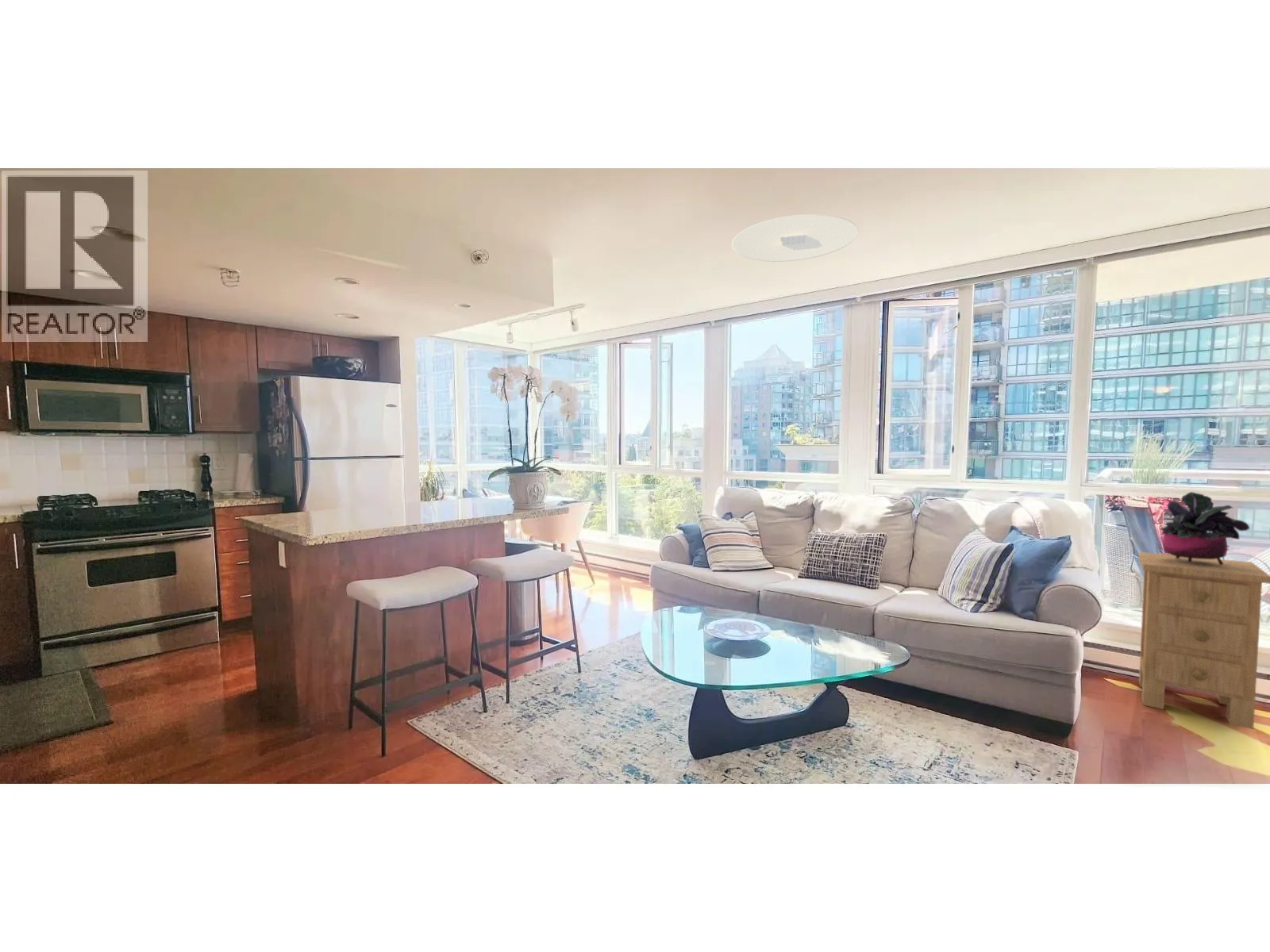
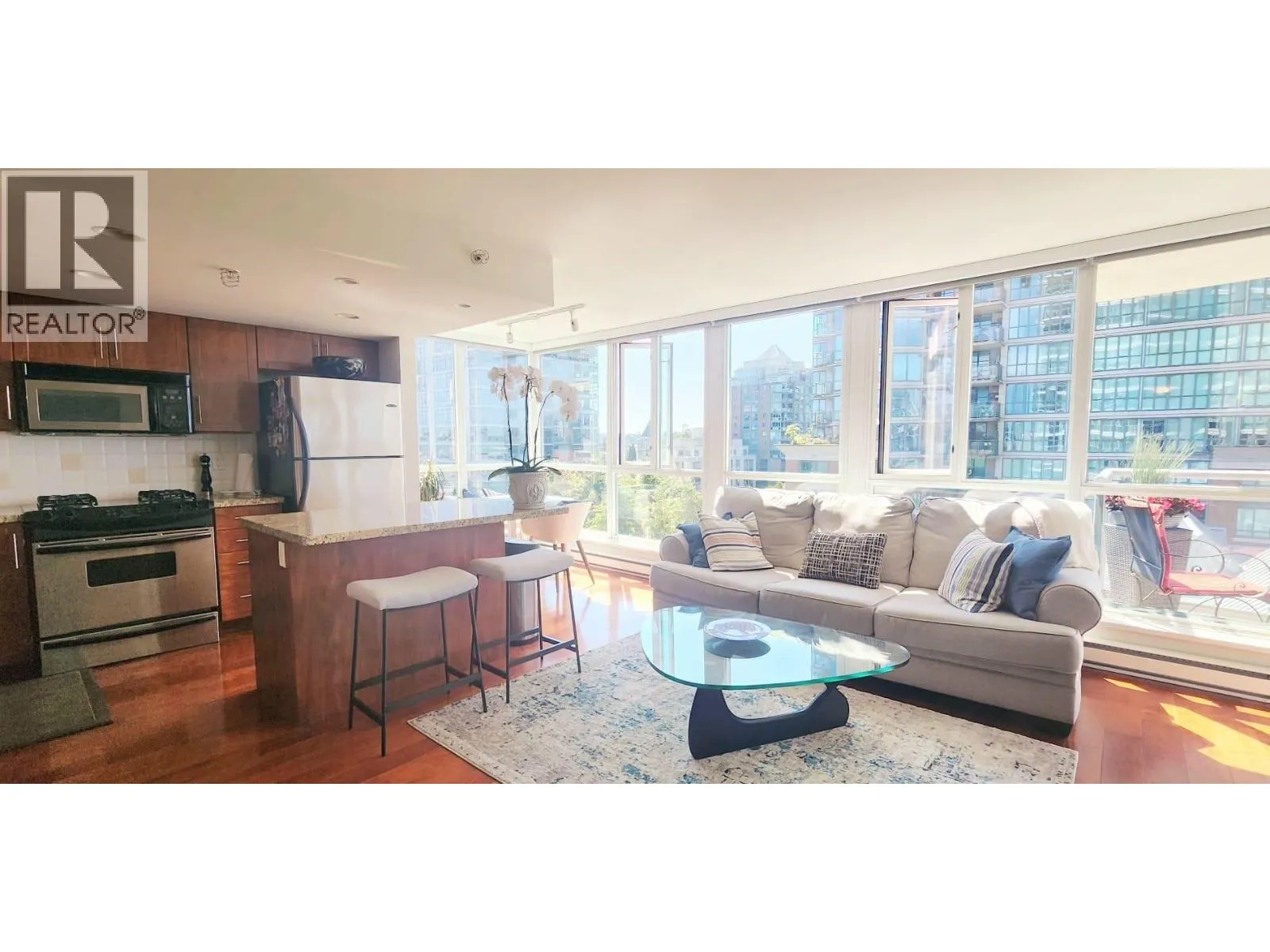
- potted plant (1197, 527)
- nightstand (1195, 635)
- ceiling light (793, 234)
